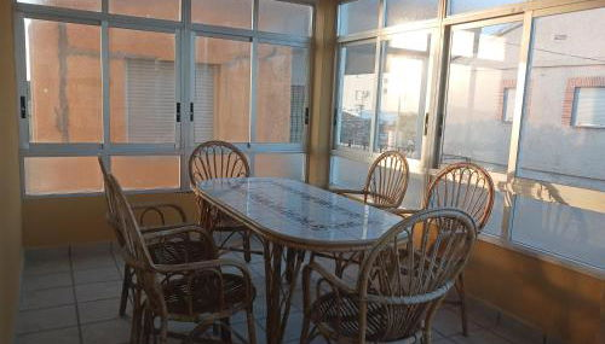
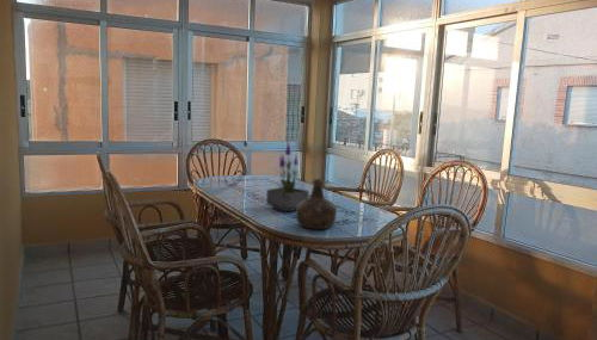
+ potted plant (288, 173)
+ bottle (316, 203)
